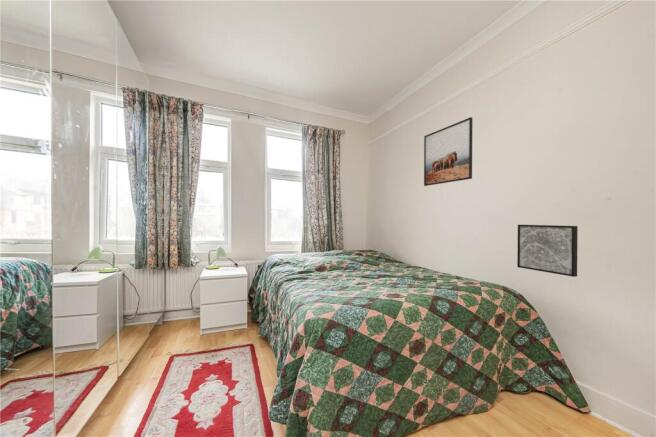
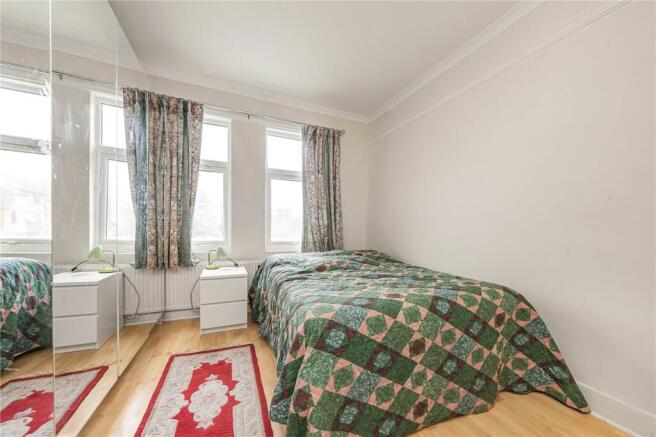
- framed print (445, 155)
- wall art (544, 248)
